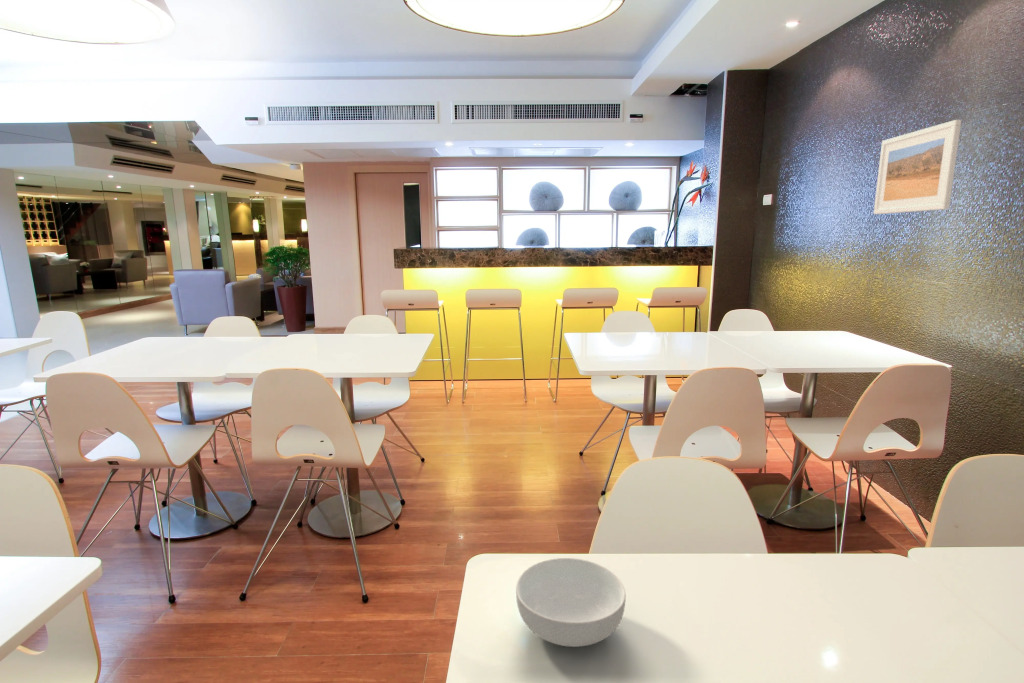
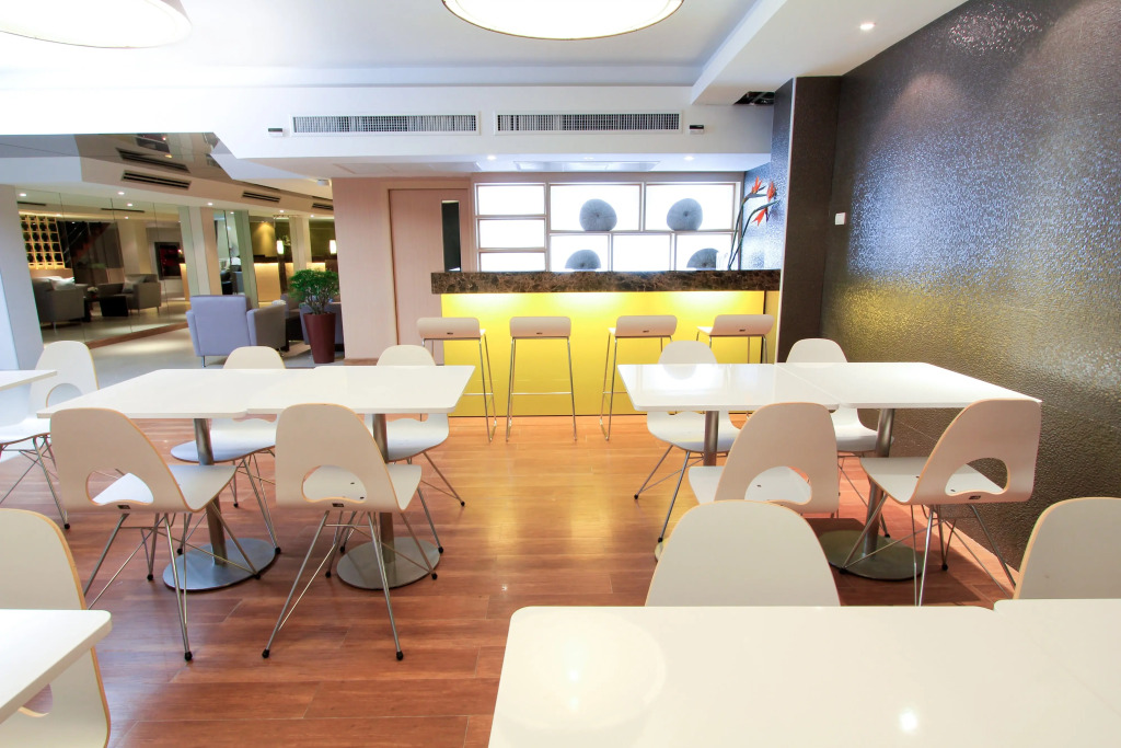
- cereal bowl (569, 606)
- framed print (912, 172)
